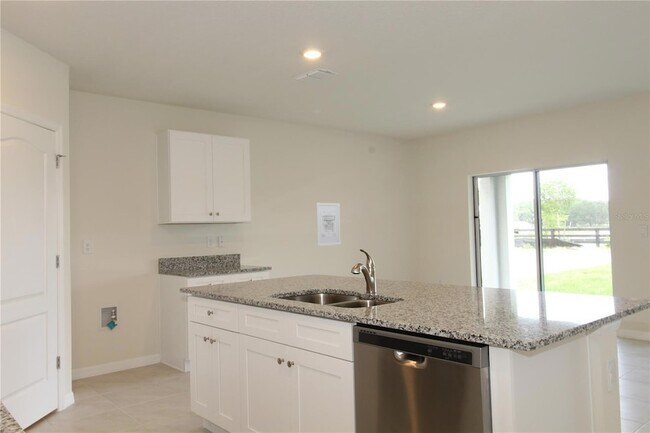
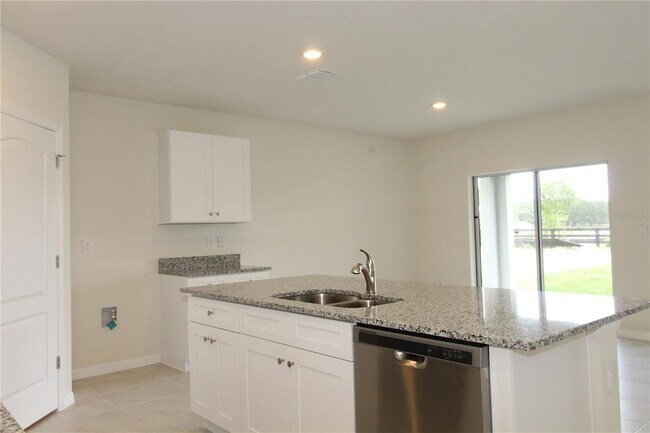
- wall art (328, 224)
